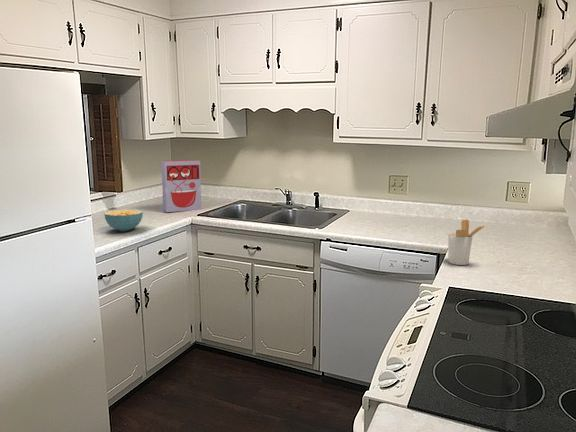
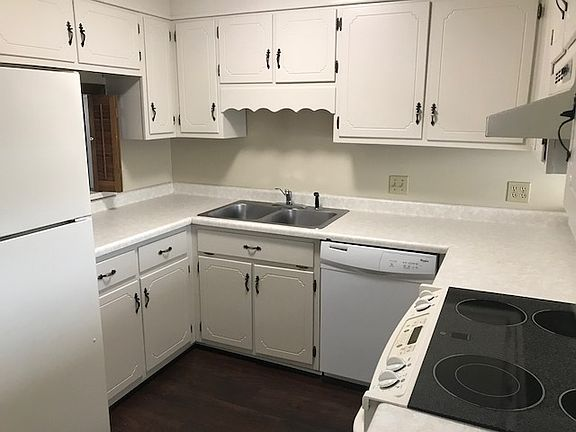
- cereal bowl (124, 221)
- utensil holder (466, 242)
- cereal box (181, 185)
